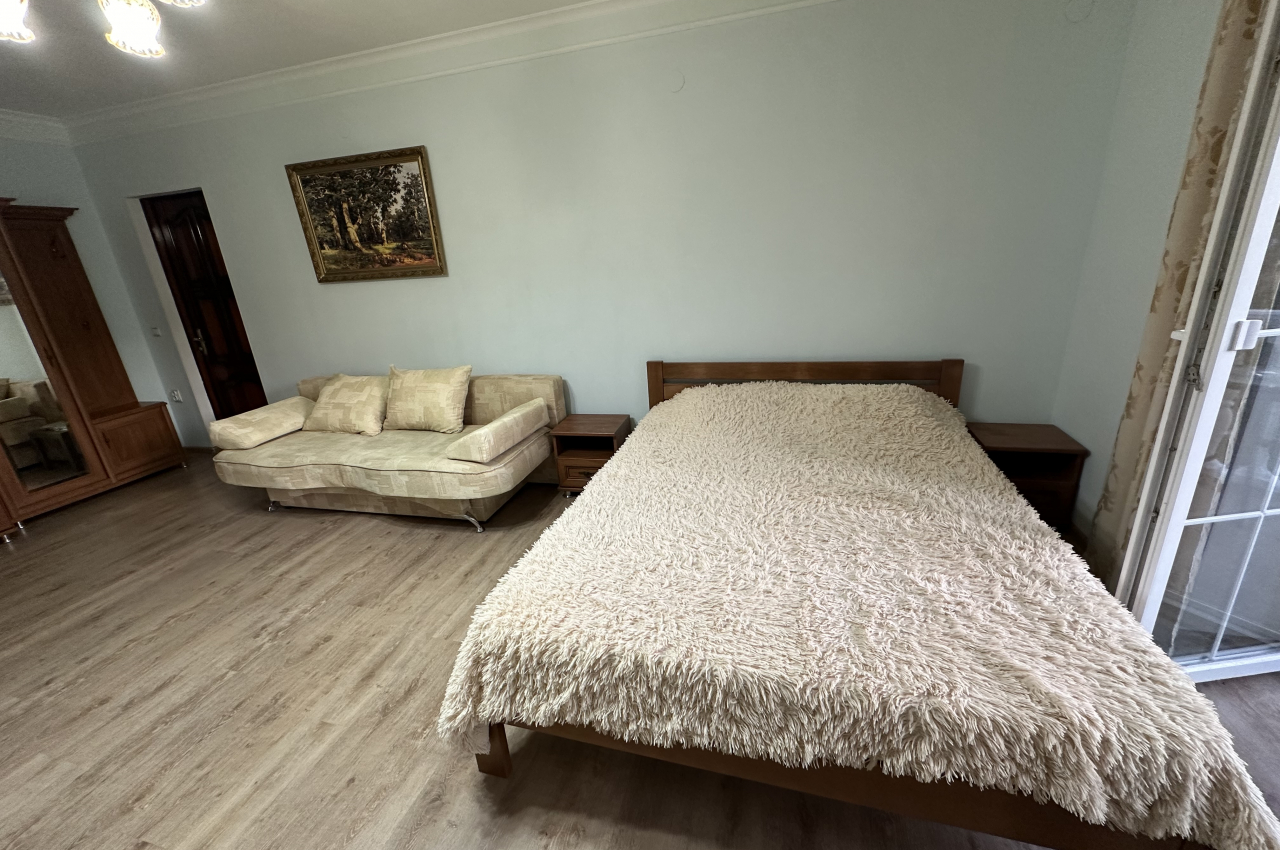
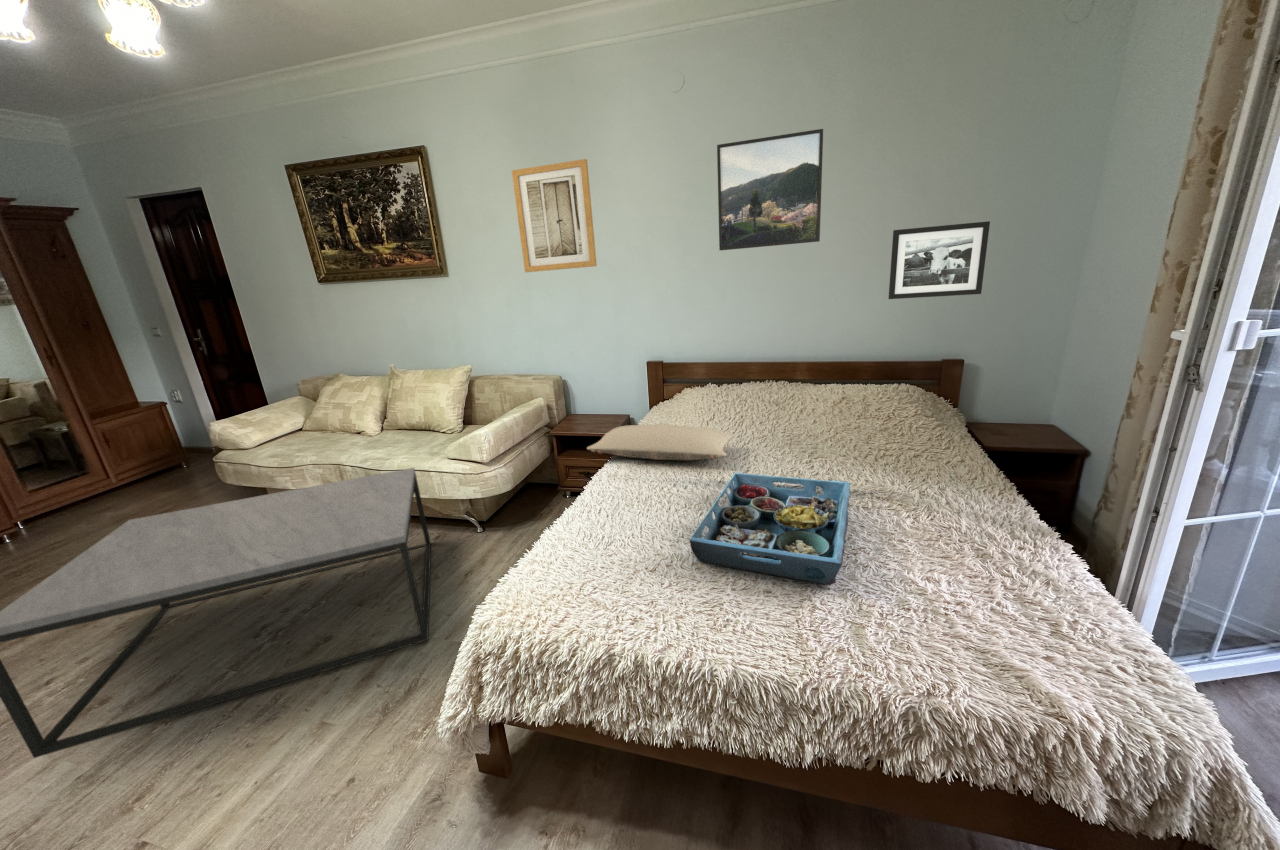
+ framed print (768, 193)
+ picture frame (936, 261)
+ wall art (554, 218)
+ coffee table (271, 576)
+ pillow (661, 441)
+ serving tray (777, 518)
